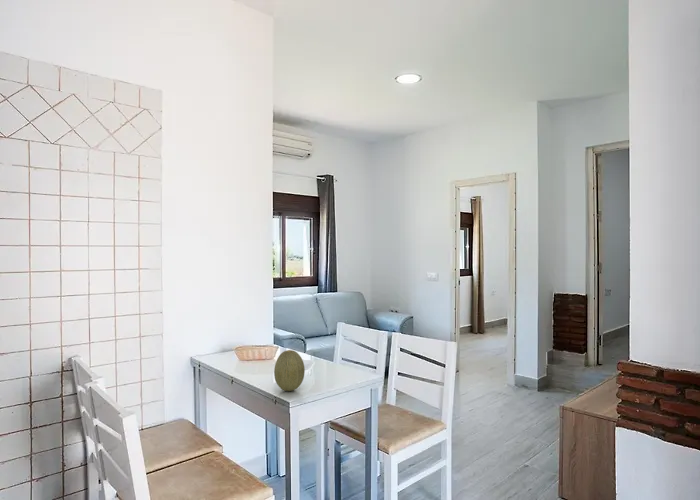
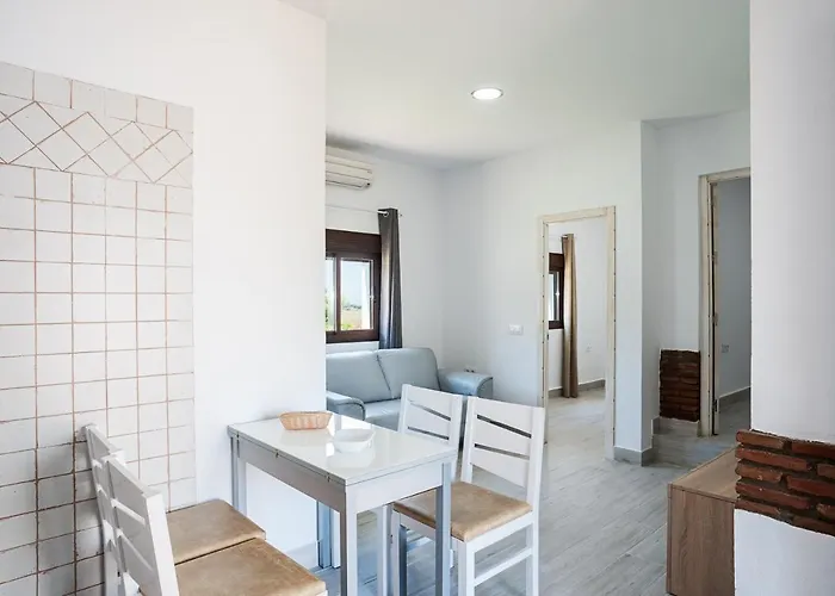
- fruit (289, 369)
